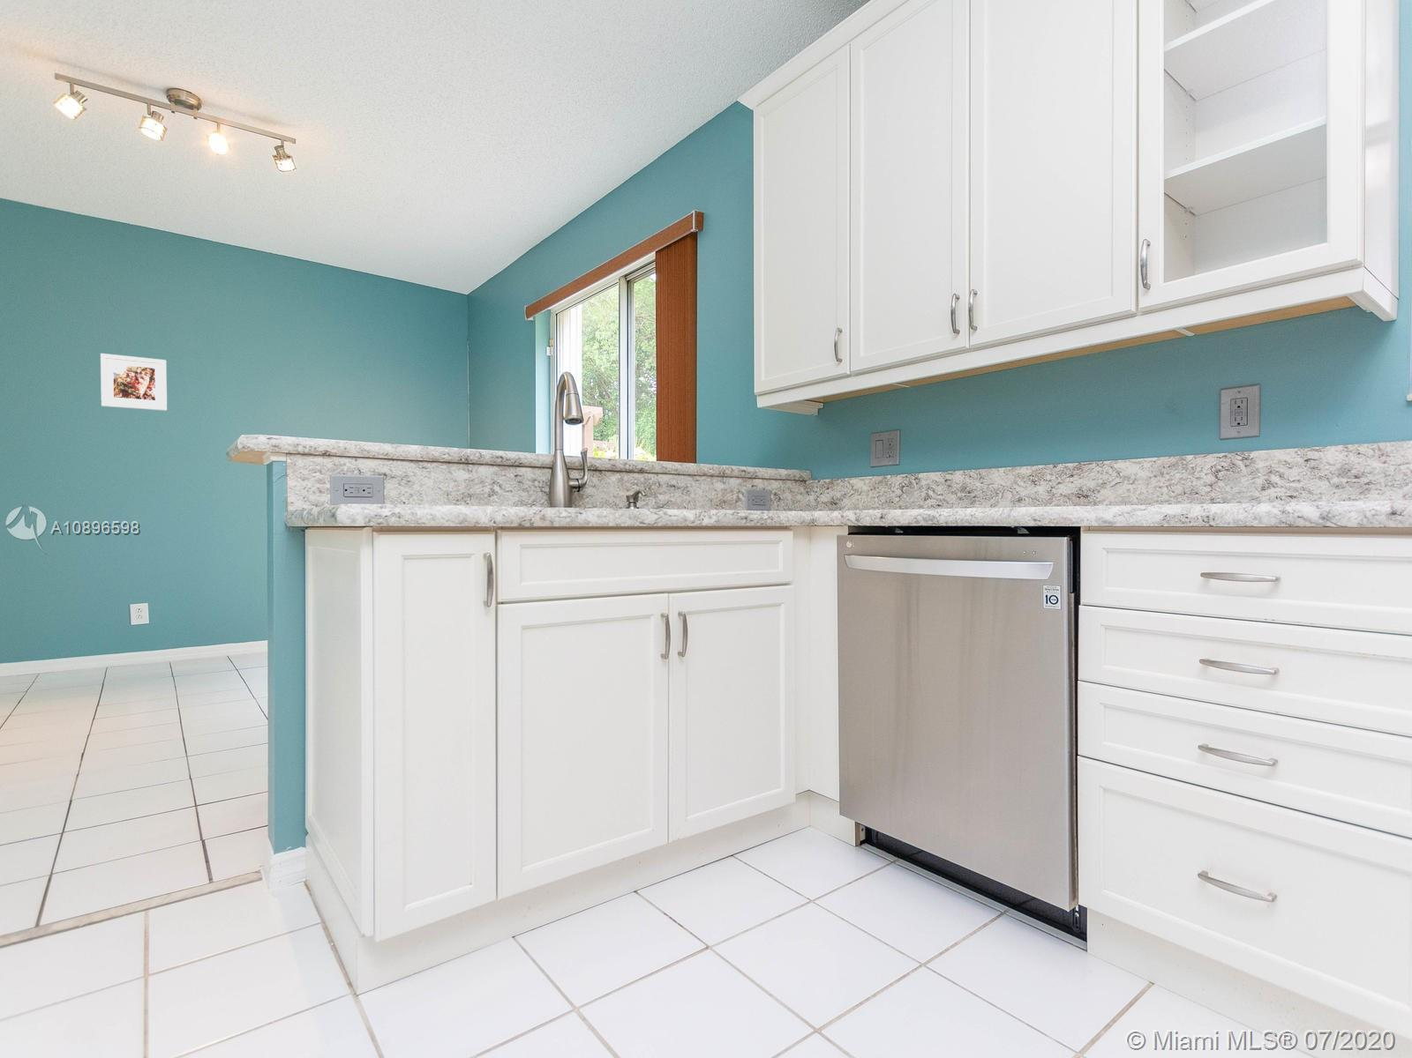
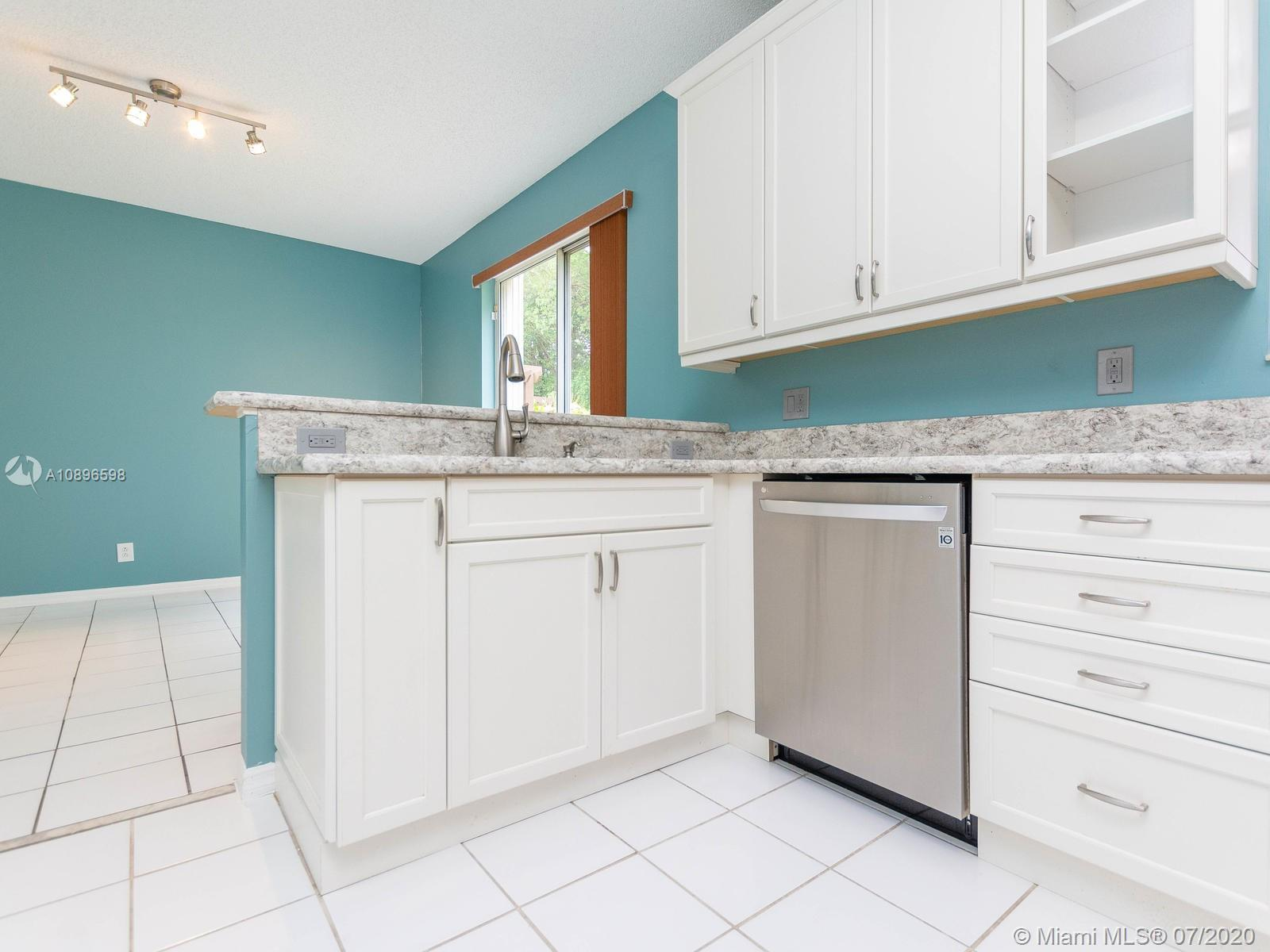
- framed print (135, 382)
